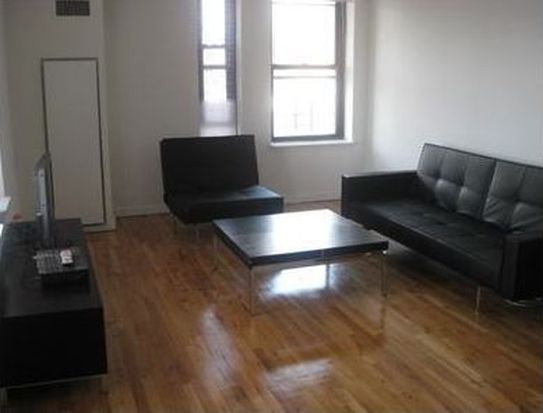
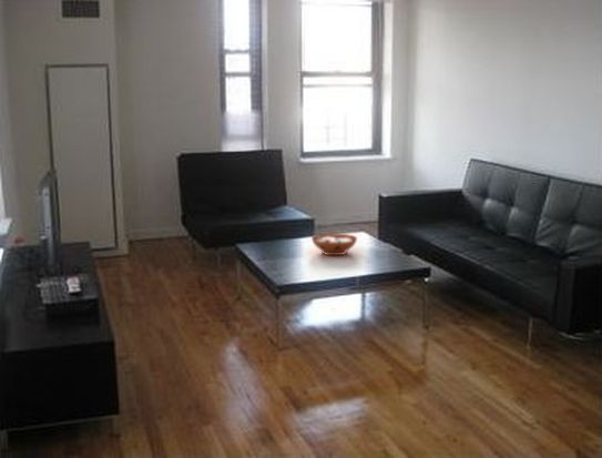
+ decorative bowl (334, 245)
